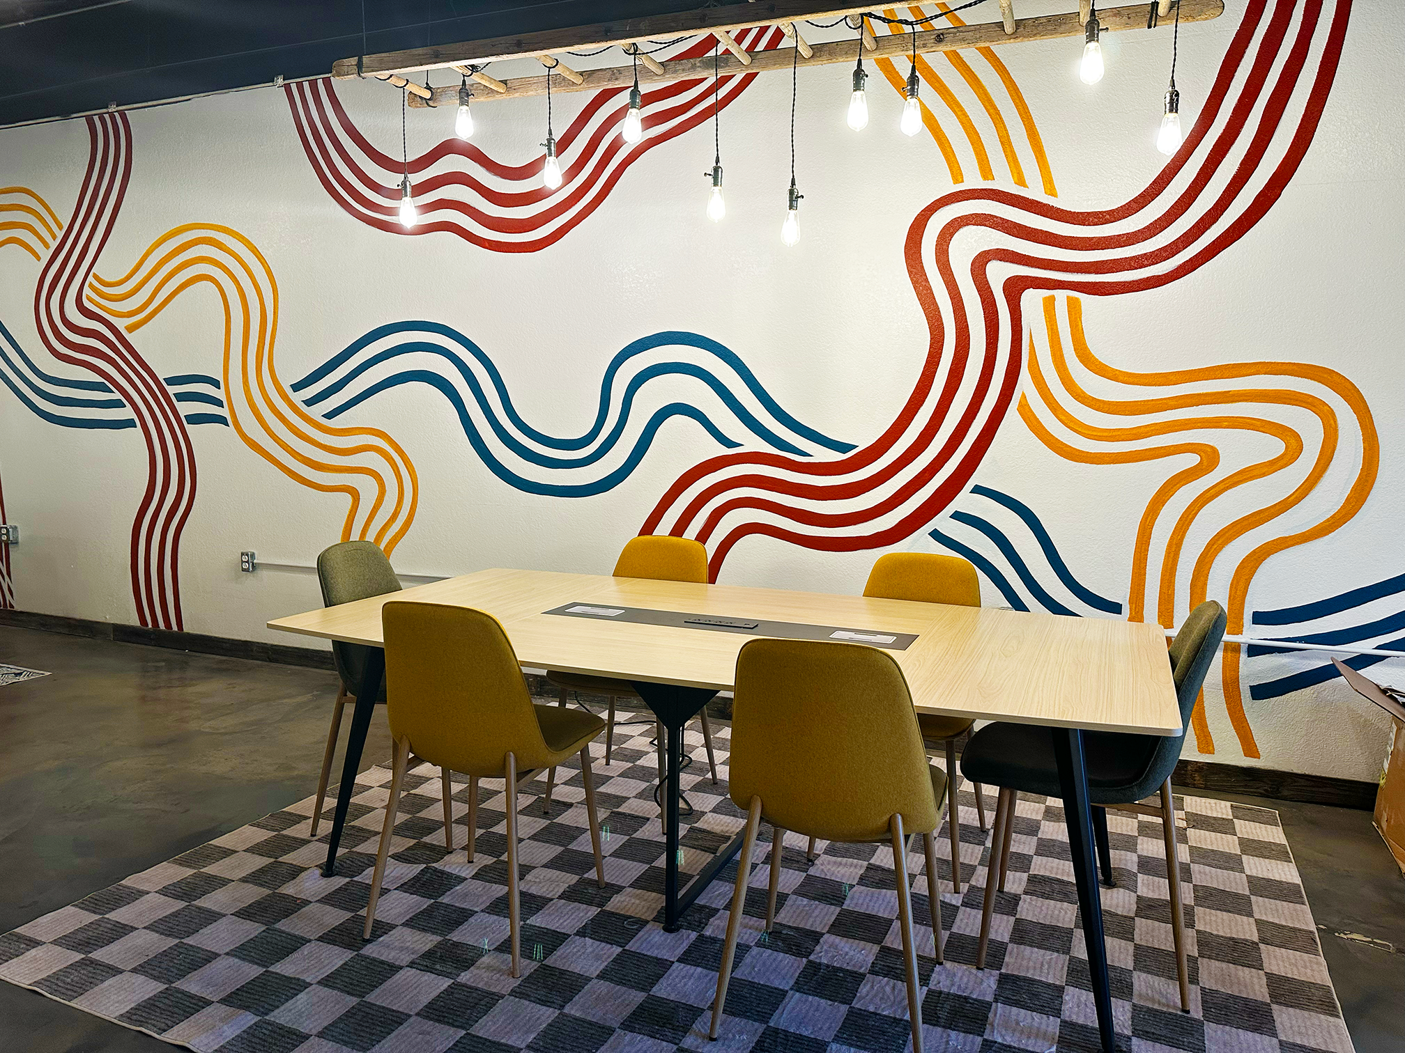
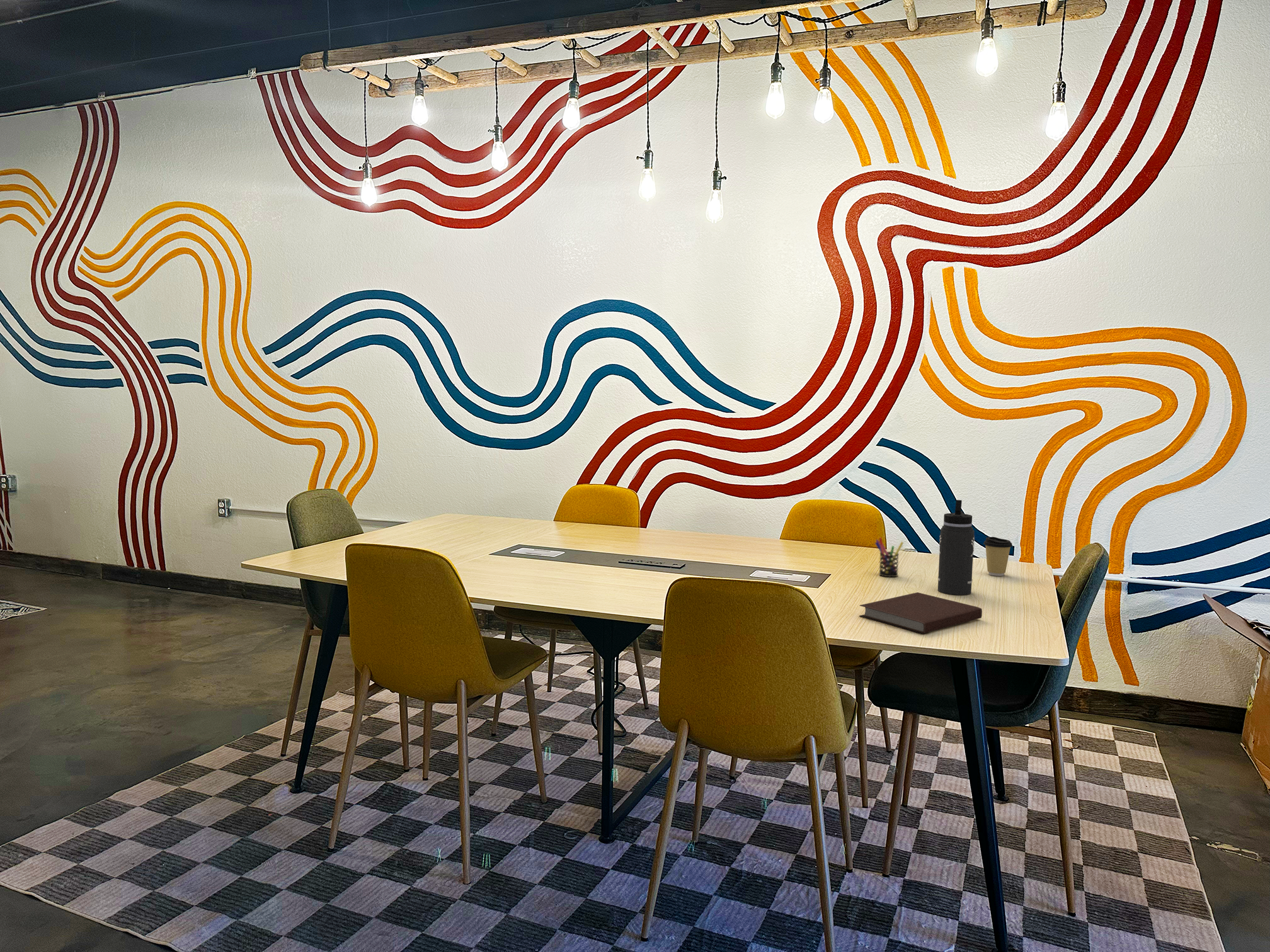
+ coffee cup (997, 556)
+ thermos bottle (957, 545)
+ pen holder (888, 557)
+ notebook (920, 612)
